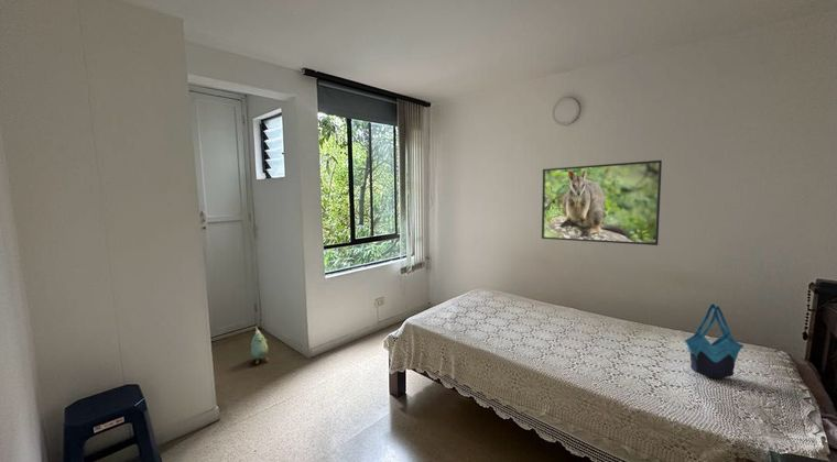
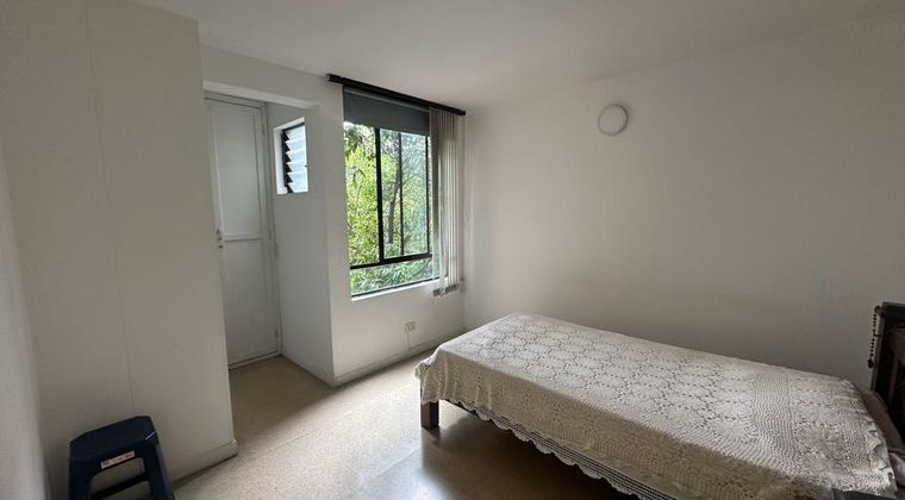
- tote bag (713, 342)
- plush toy (259, 343)
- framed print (595, 204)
